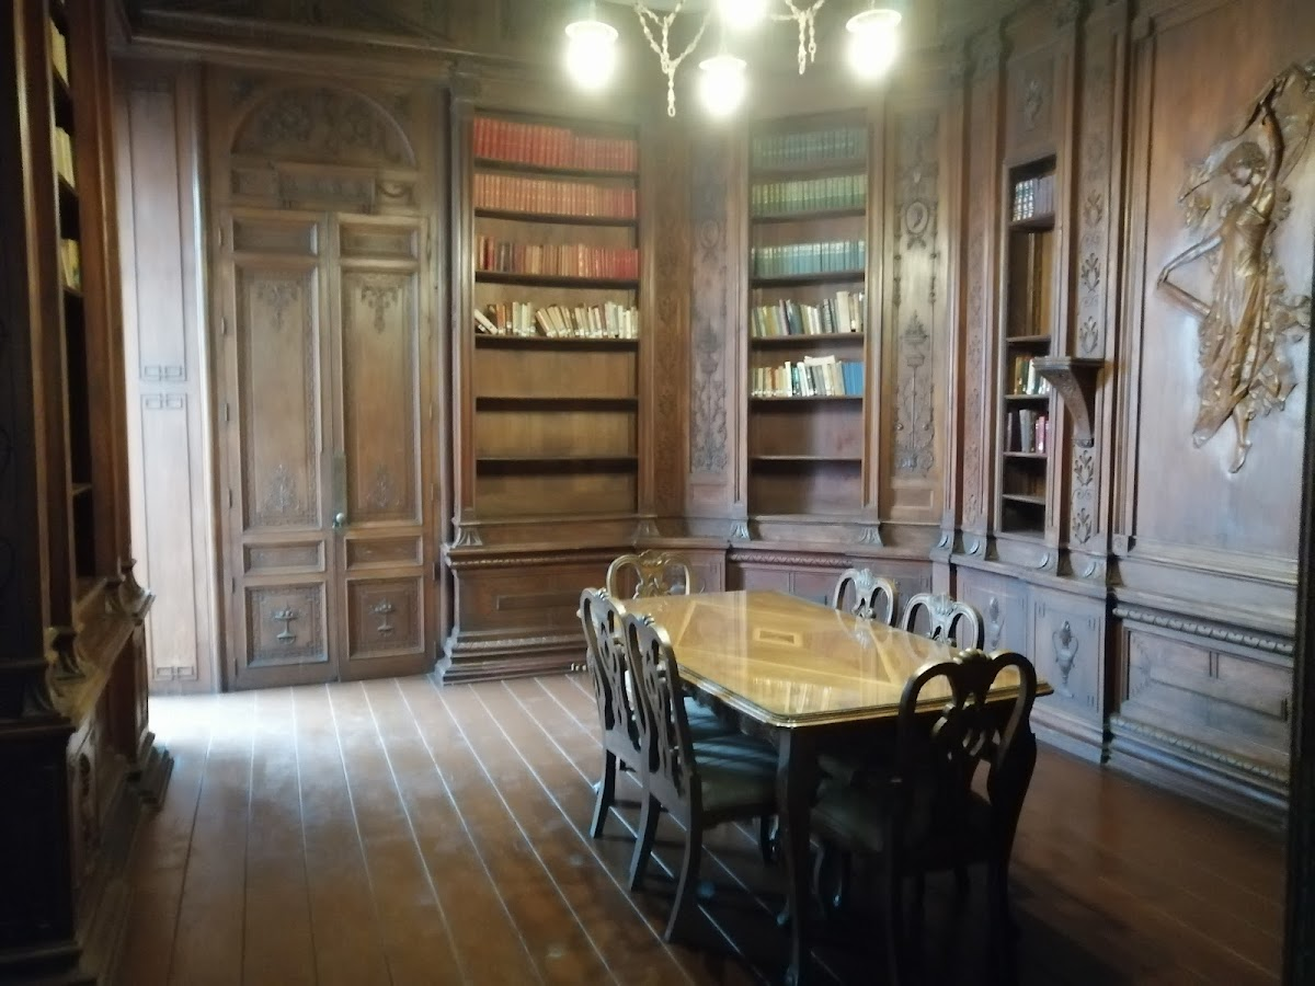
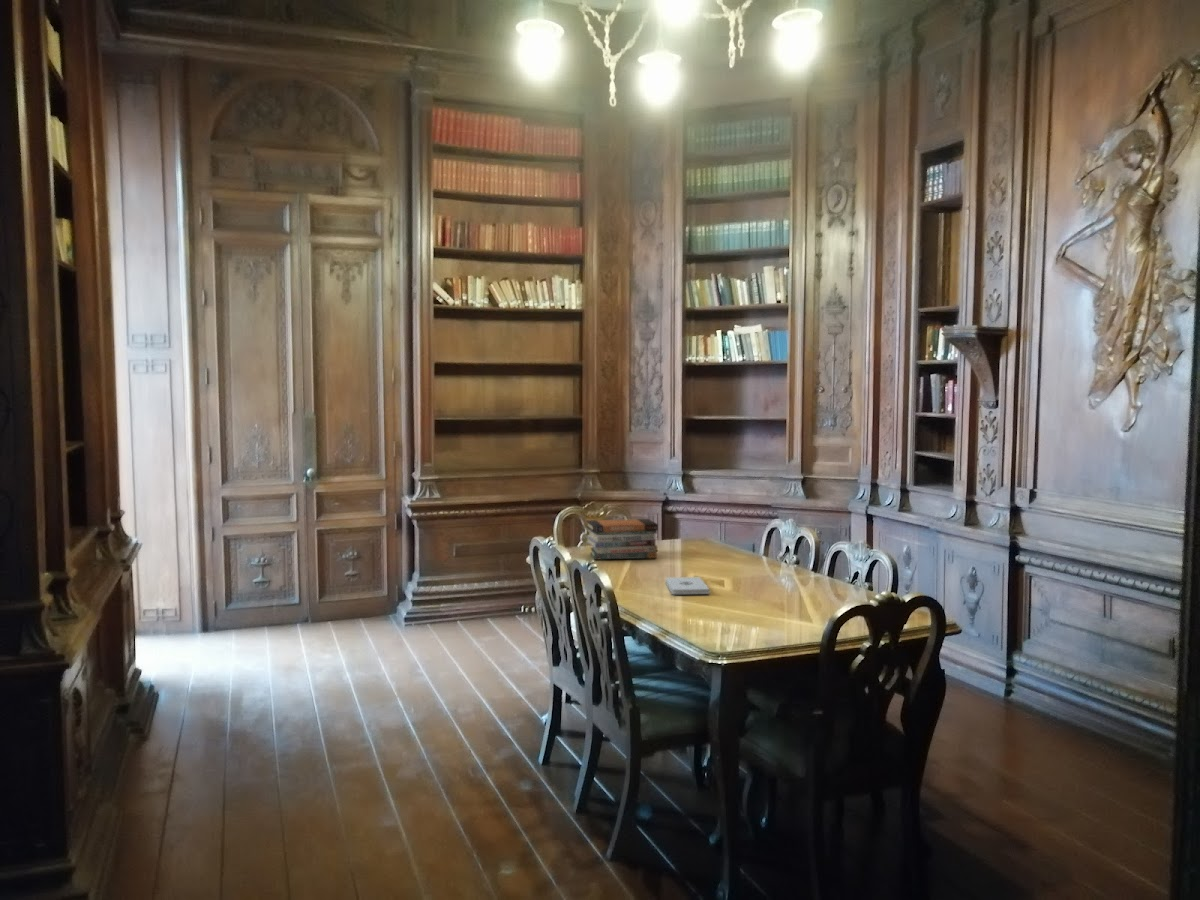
+ notepad (686, 585)
+ book stack (621, 539)
